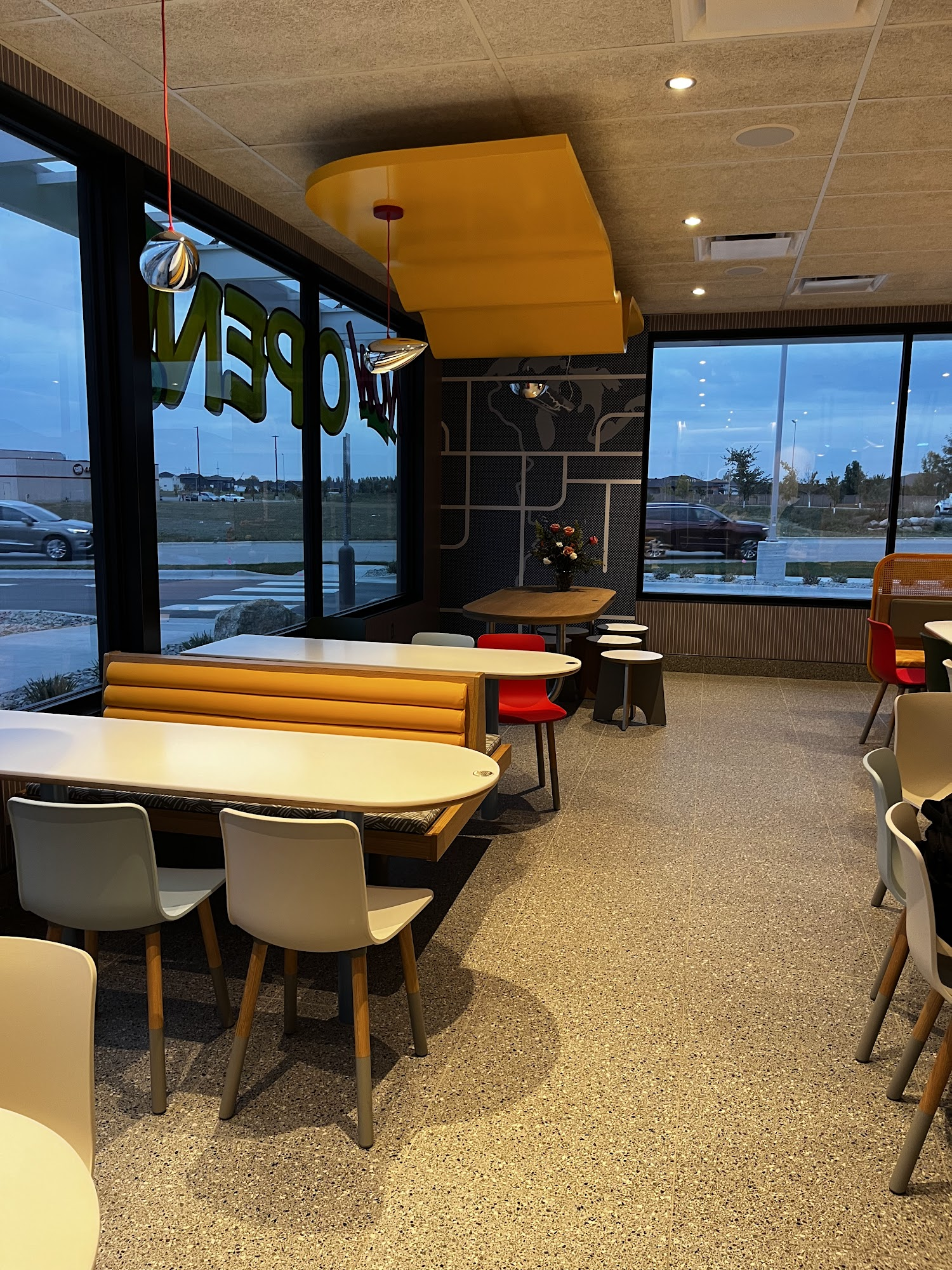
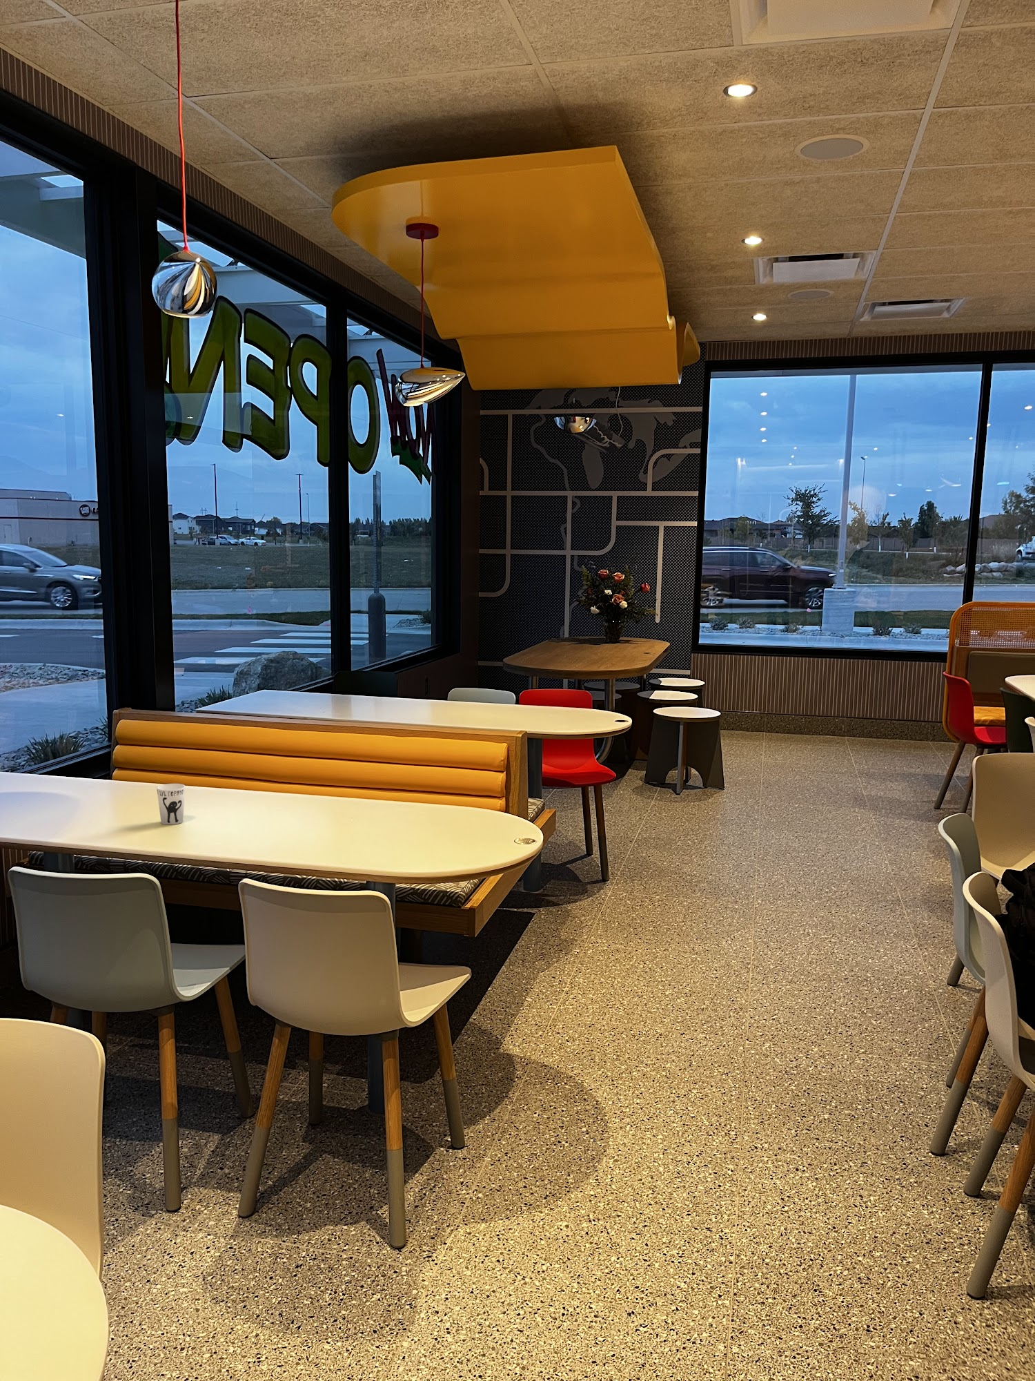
+ cup (171, 804)
